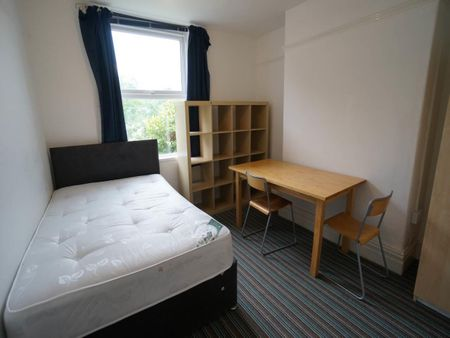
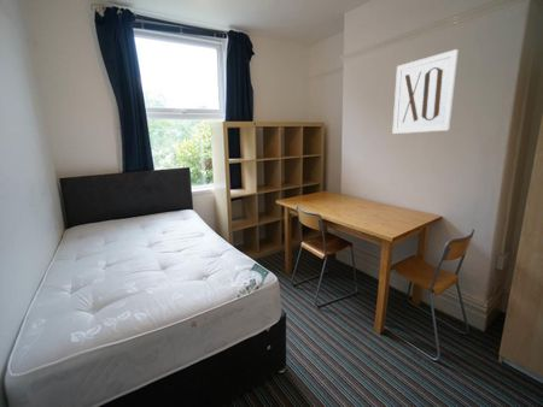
+ wall art (421, 96)
